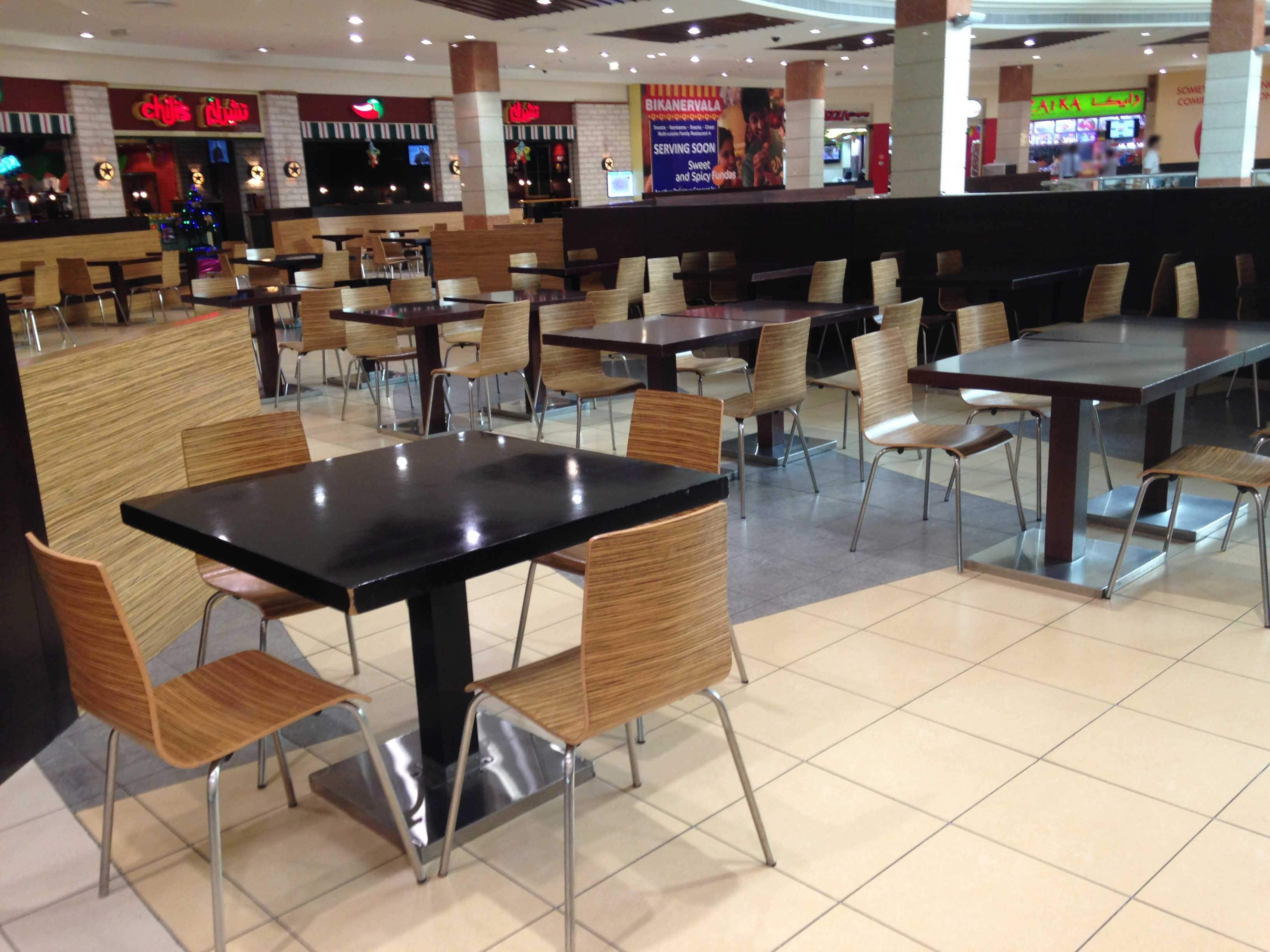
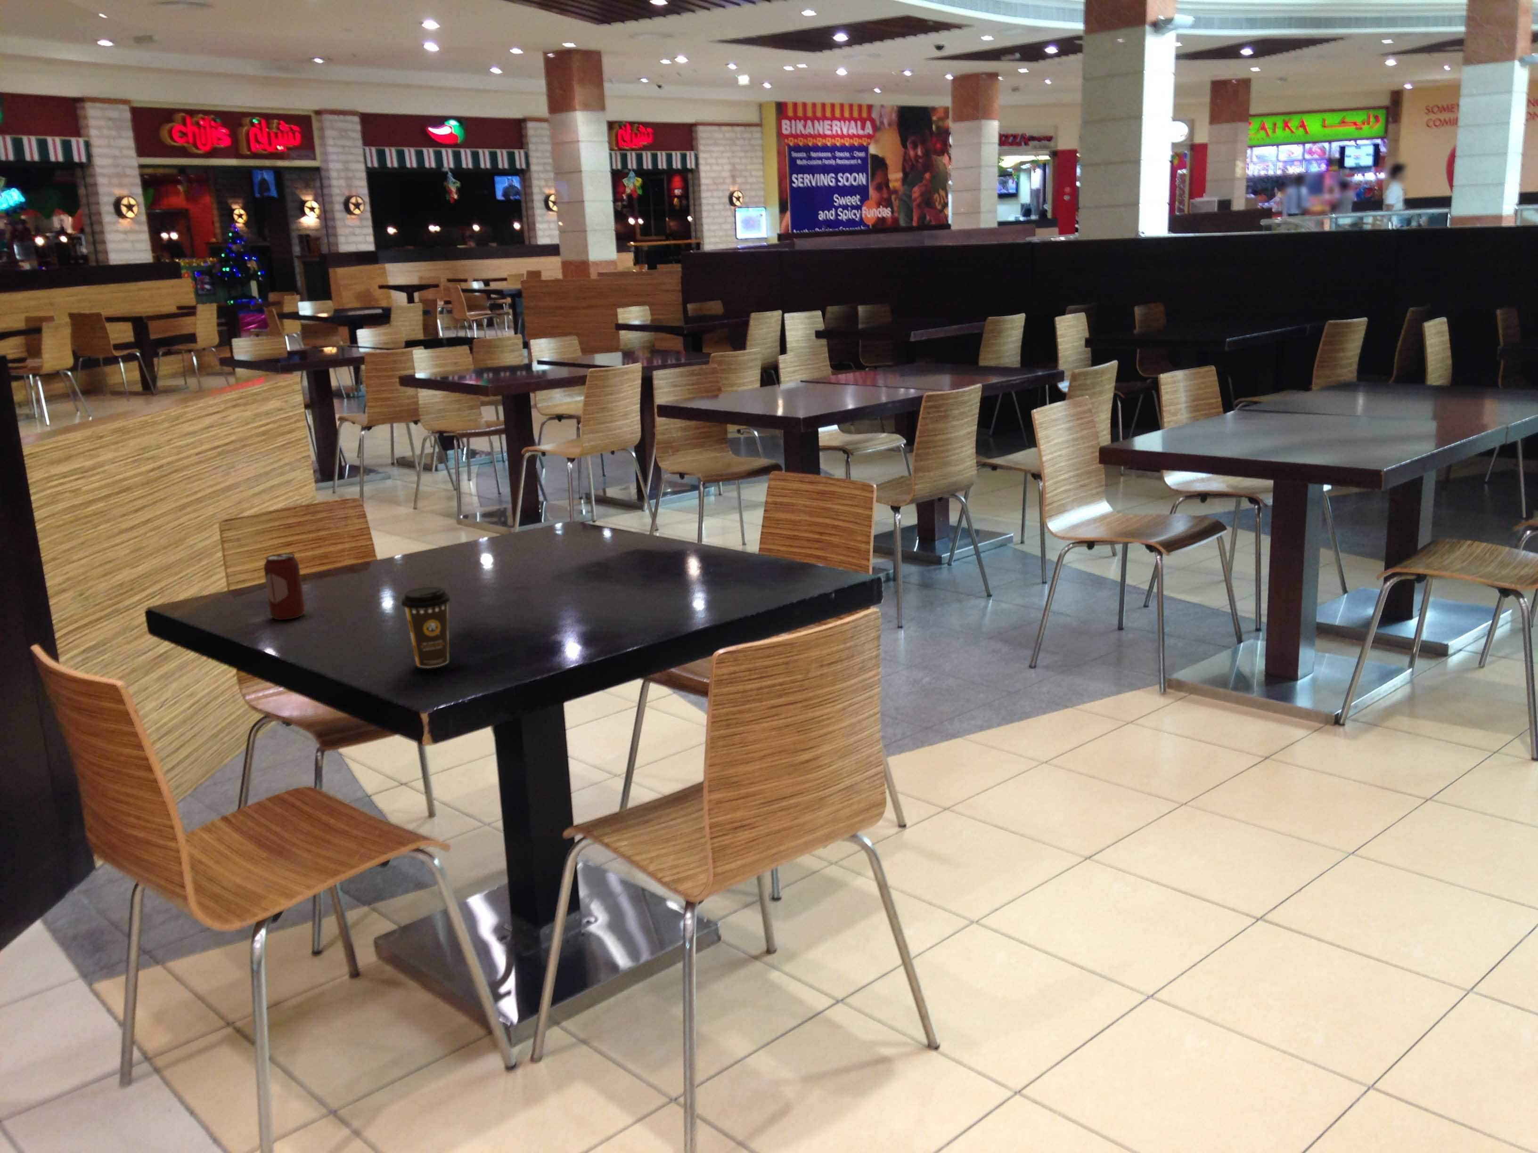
+ coffee cup (429, 627)
+ beverage can (283, 585)
